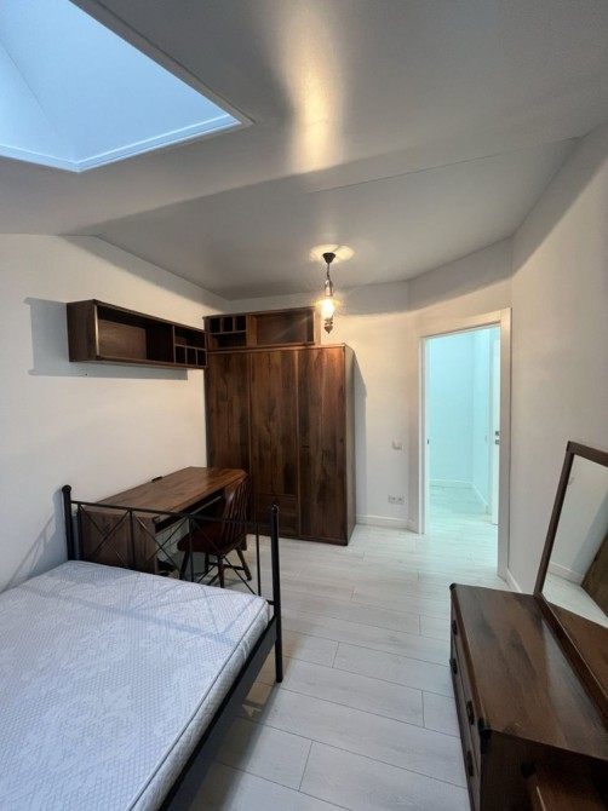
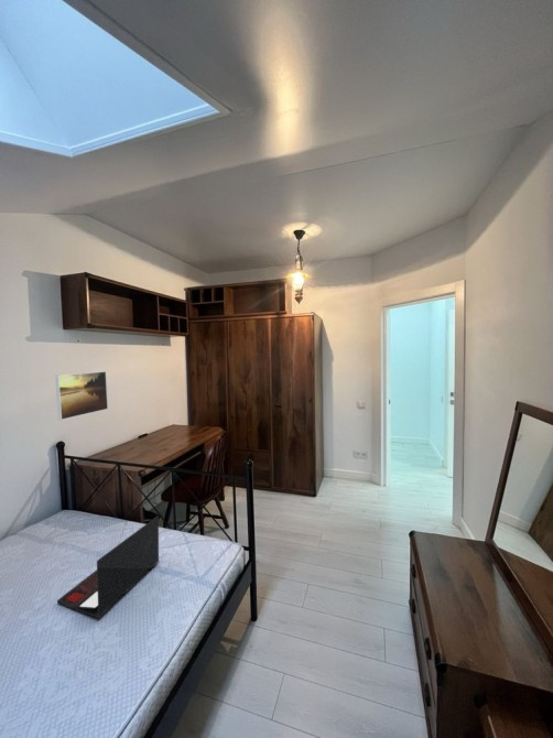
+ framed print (84, 393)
+ laptop (111, 556)
